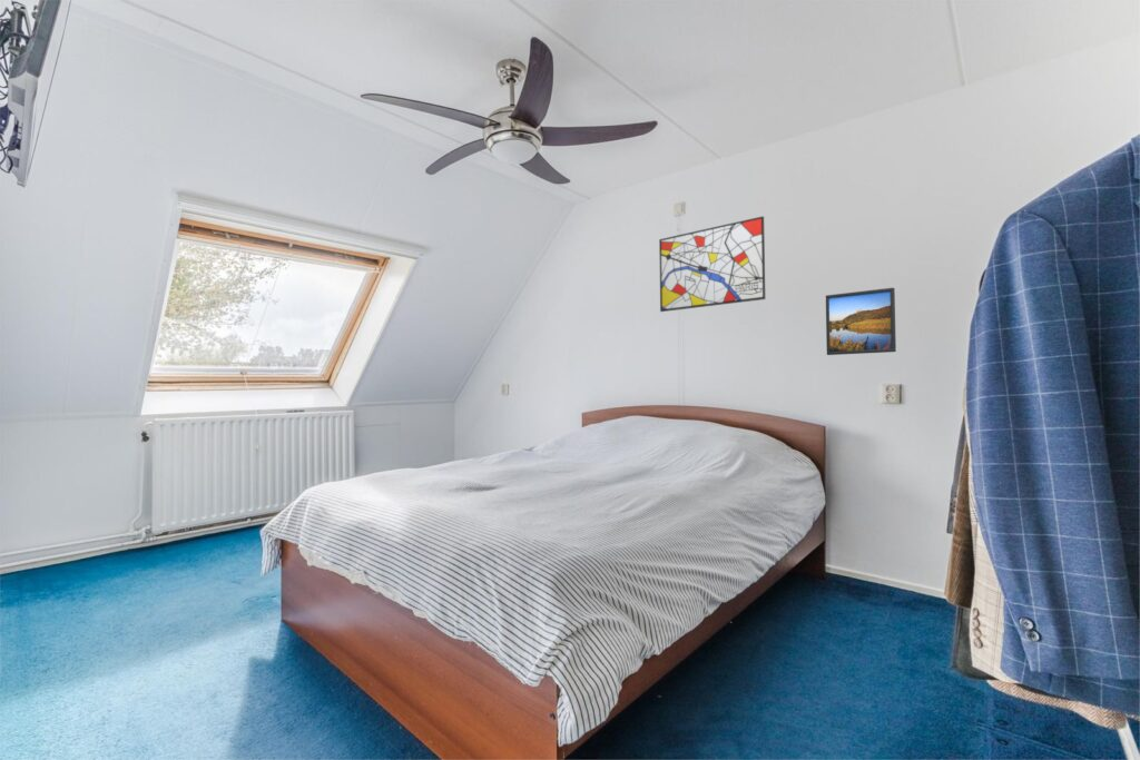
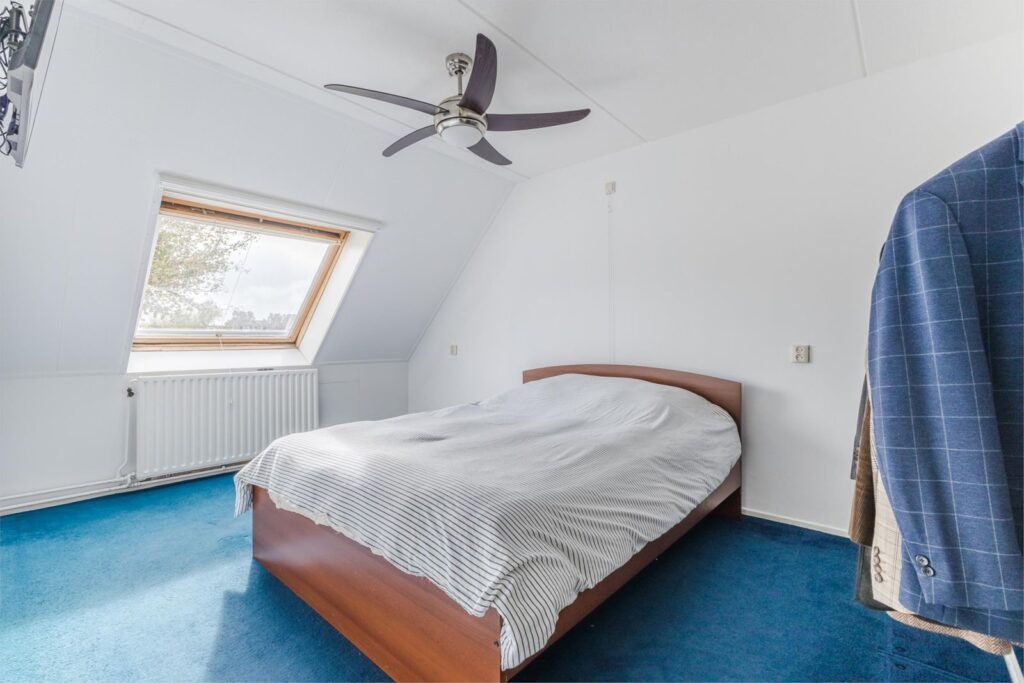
- wall art (708, 267)
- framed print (859, 322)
